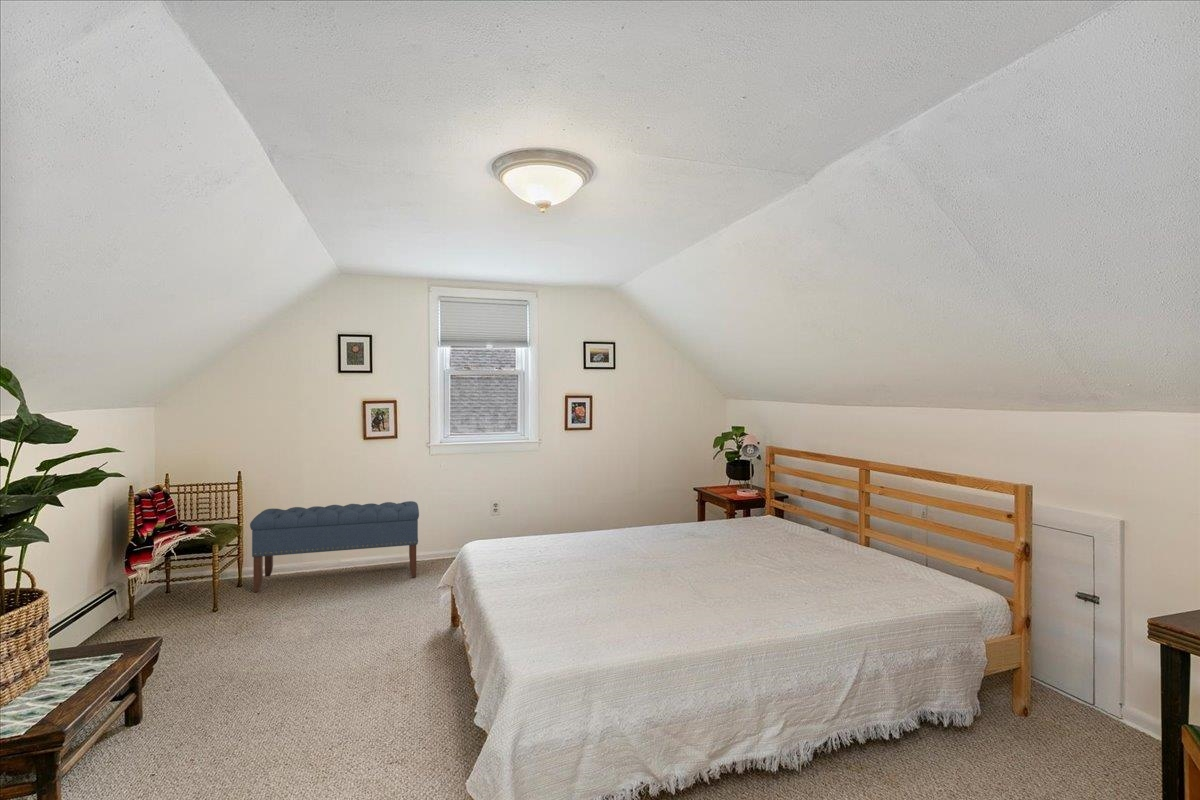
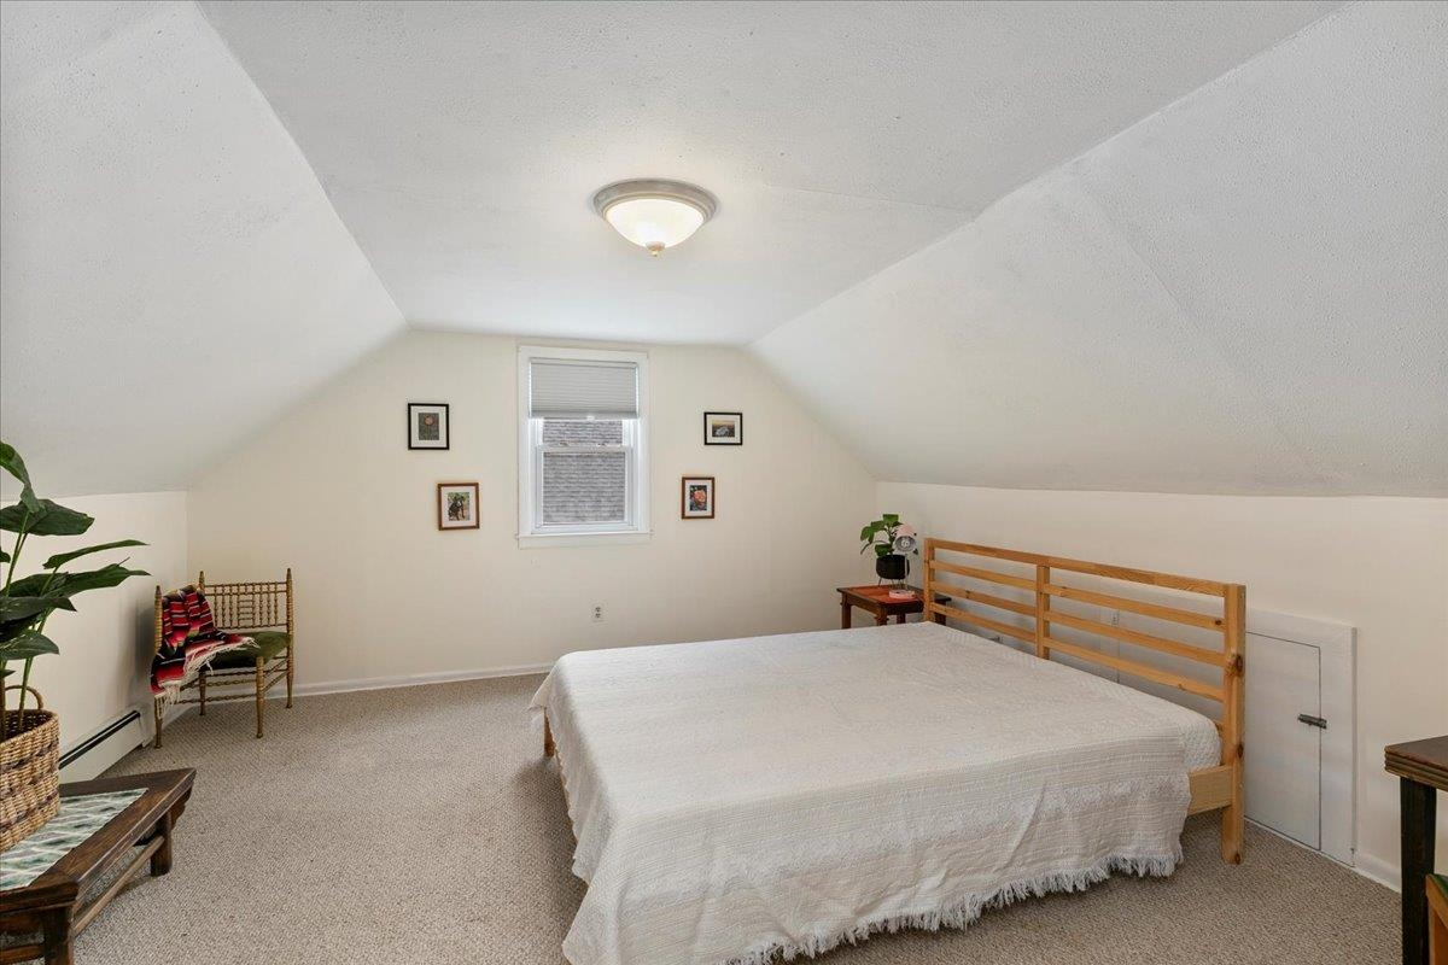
- bench (340, 541)
